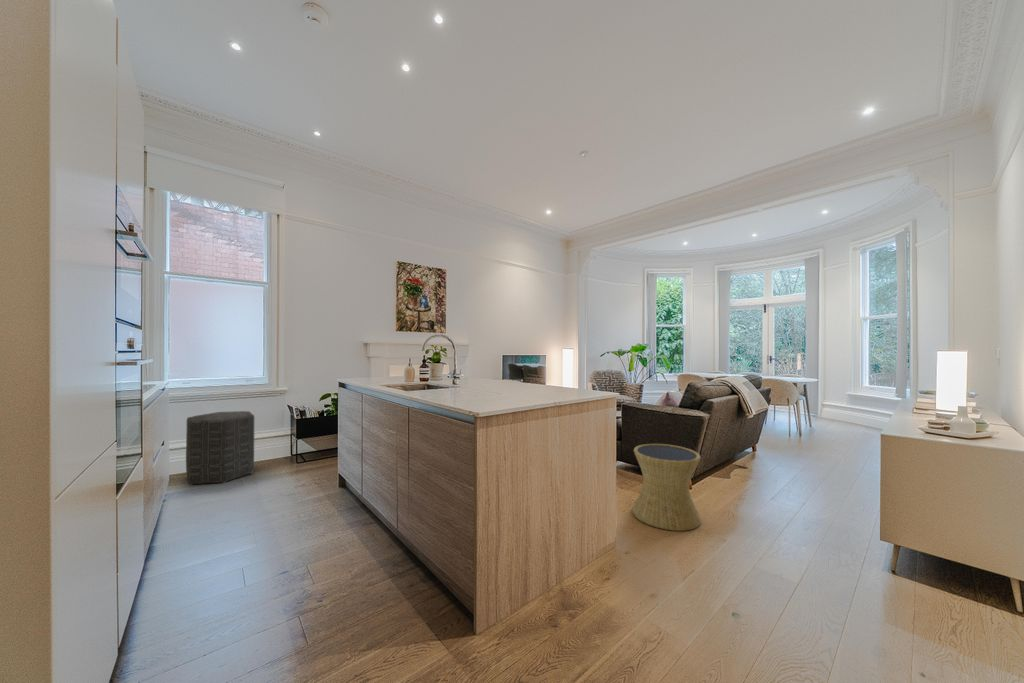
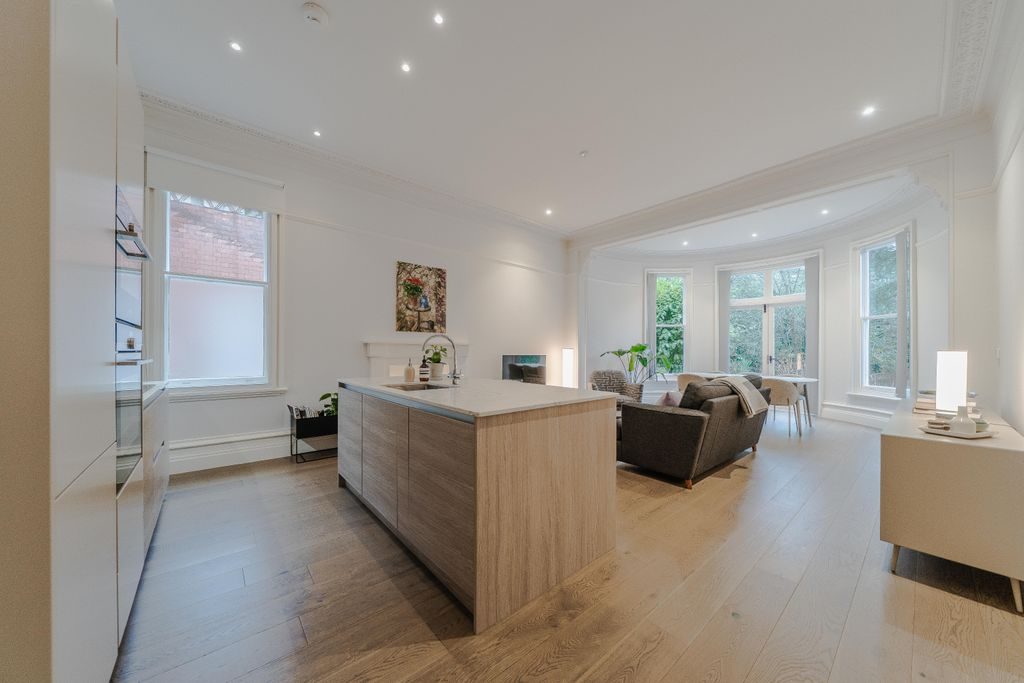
- side table (665, 483)
- ottoman (220, 445)
